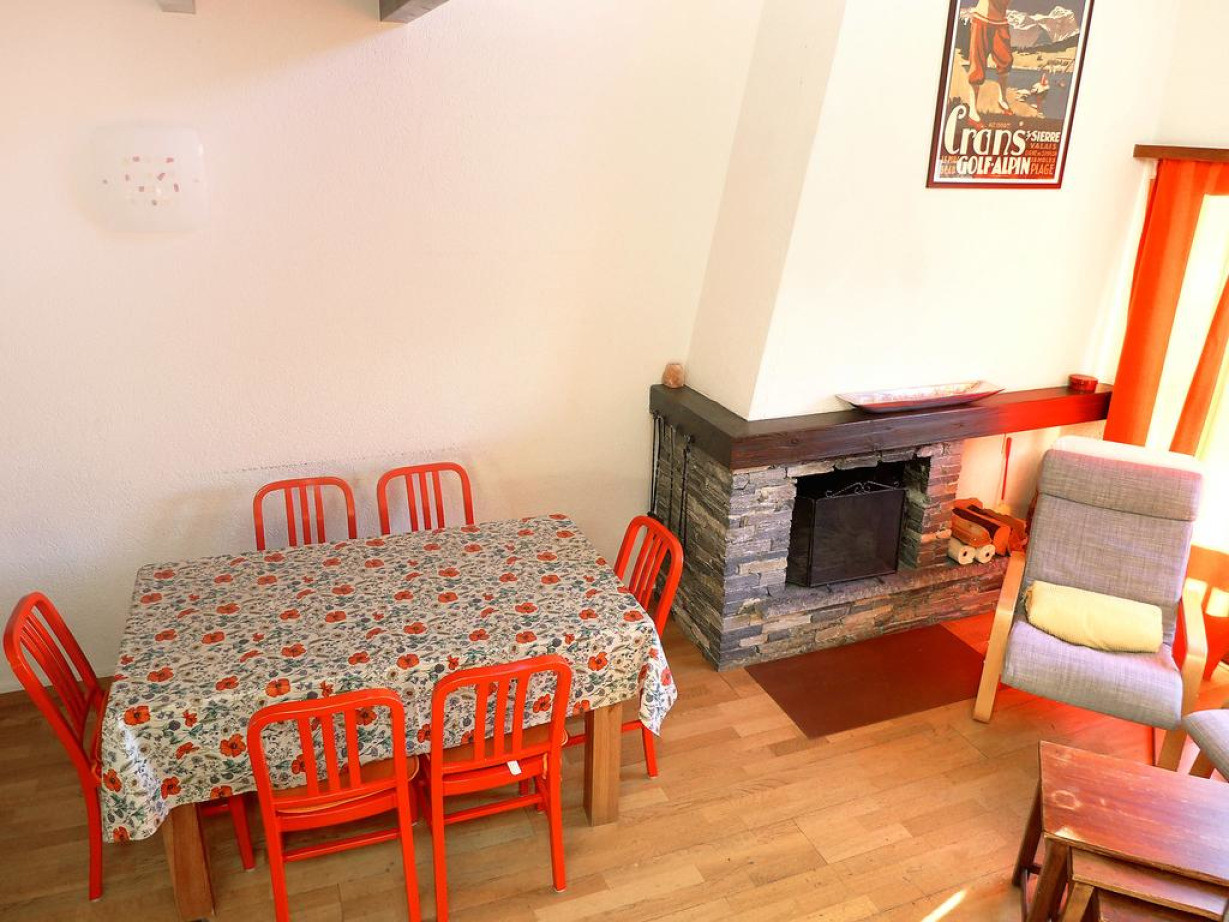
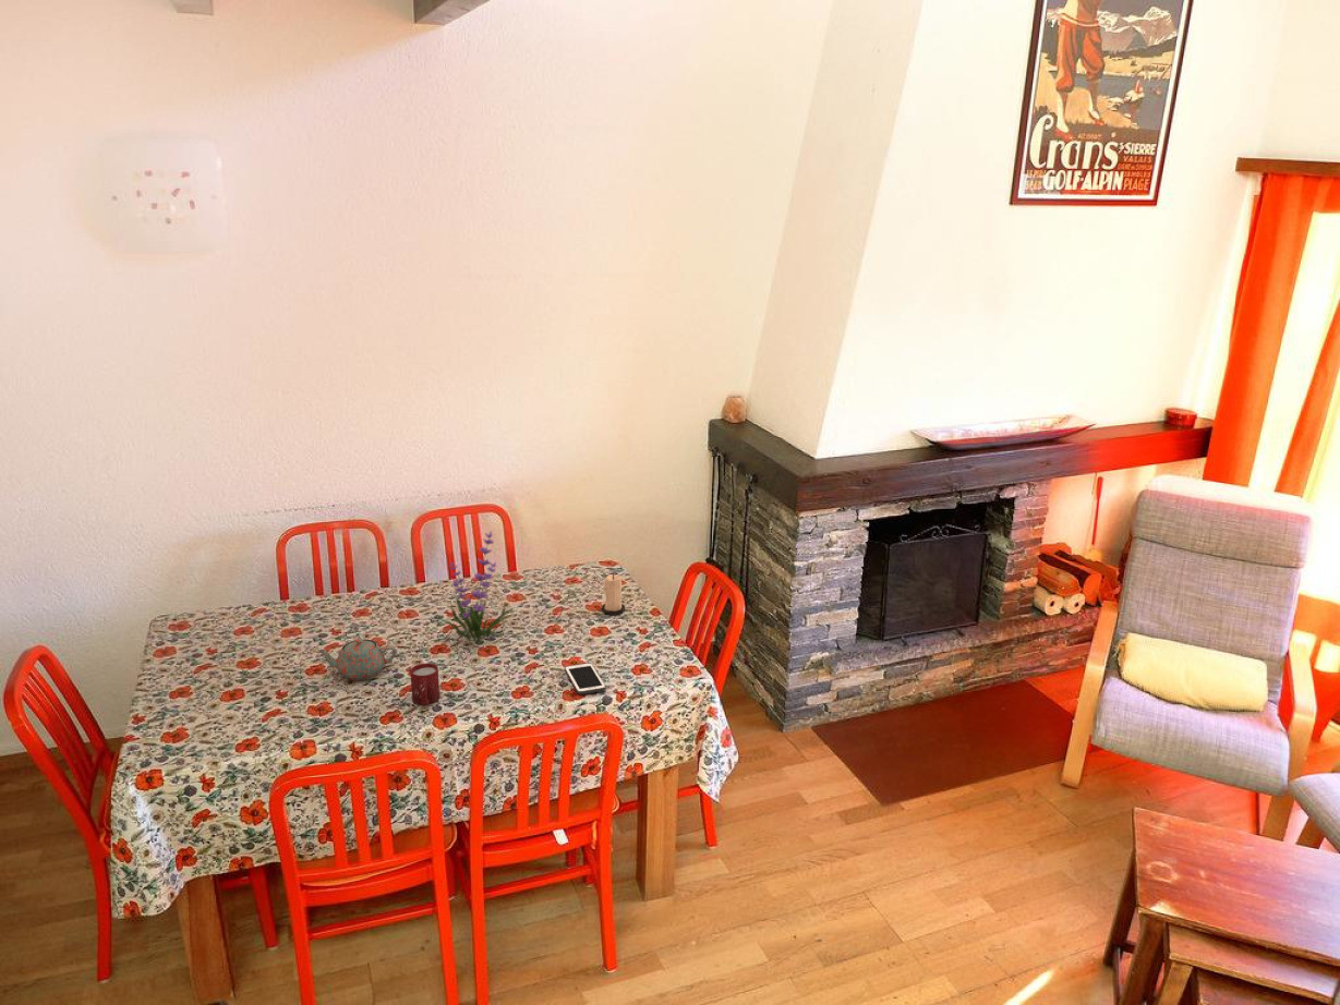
+ cup (424, 687)
+ teapot (358, 656)
+ plant (473, 591)
+ candle (613, 592)
+ cell phone (584, 678)
